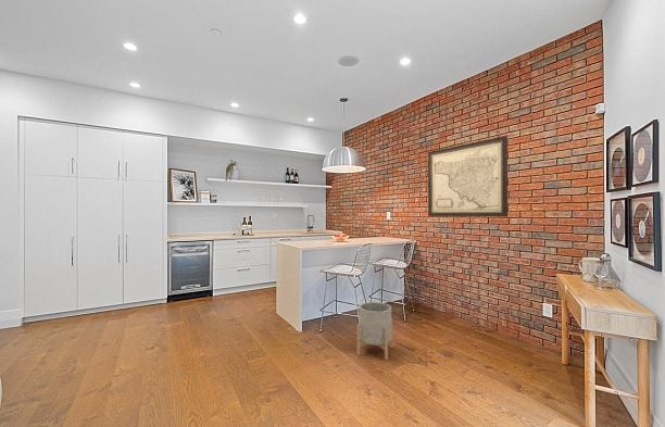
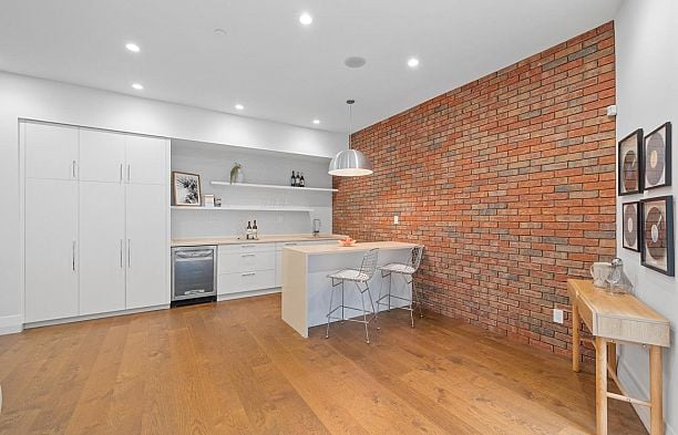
- planter (375, 328)
- wall art (463, 180)
